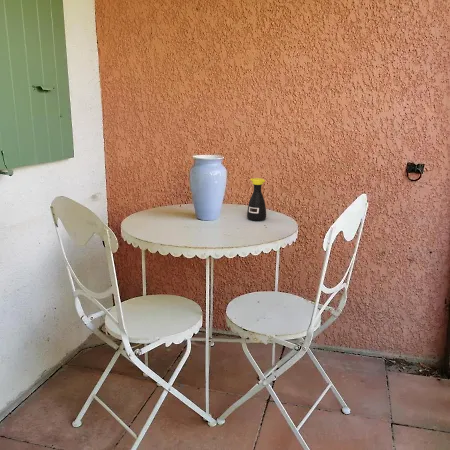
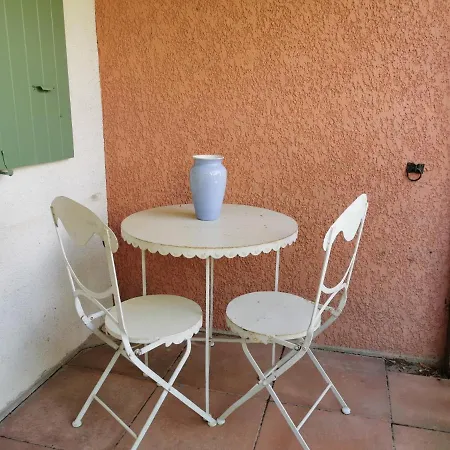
- bottle (257, 199)
